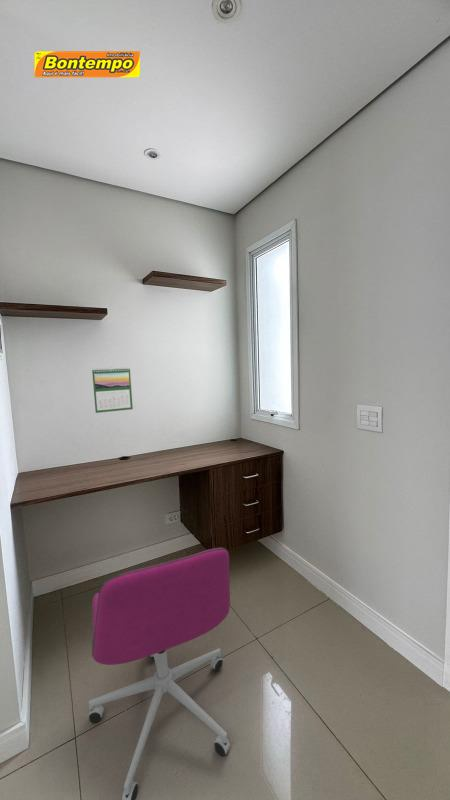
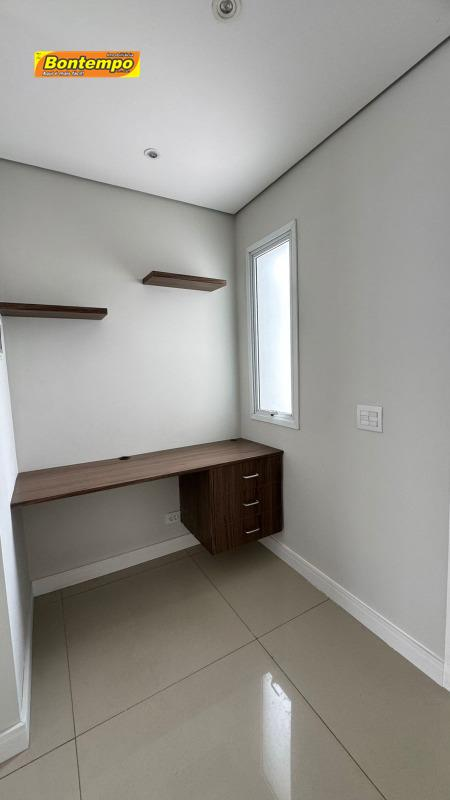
- office chair (159, 618)
- calendar (113, 389)
